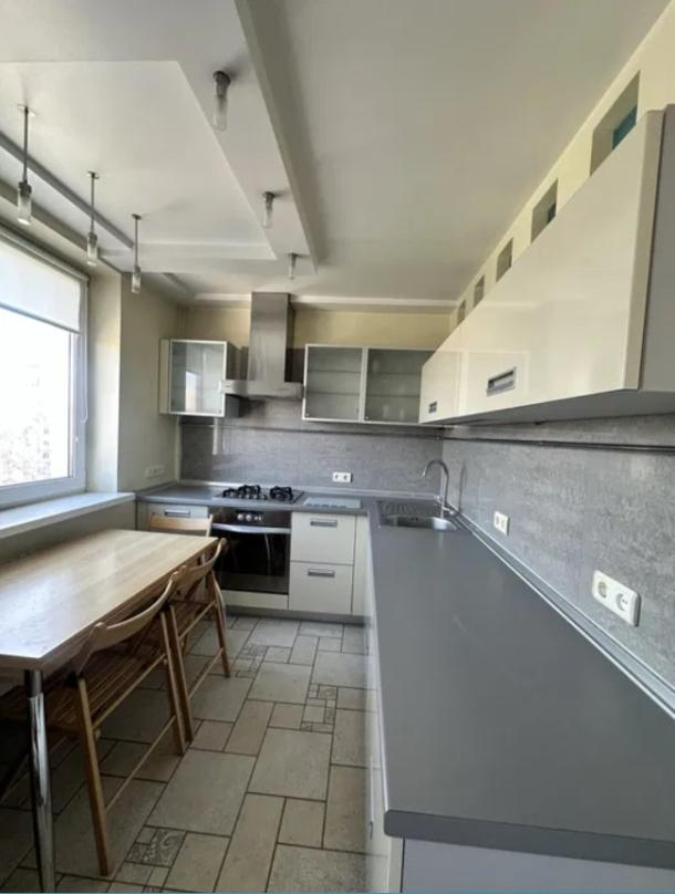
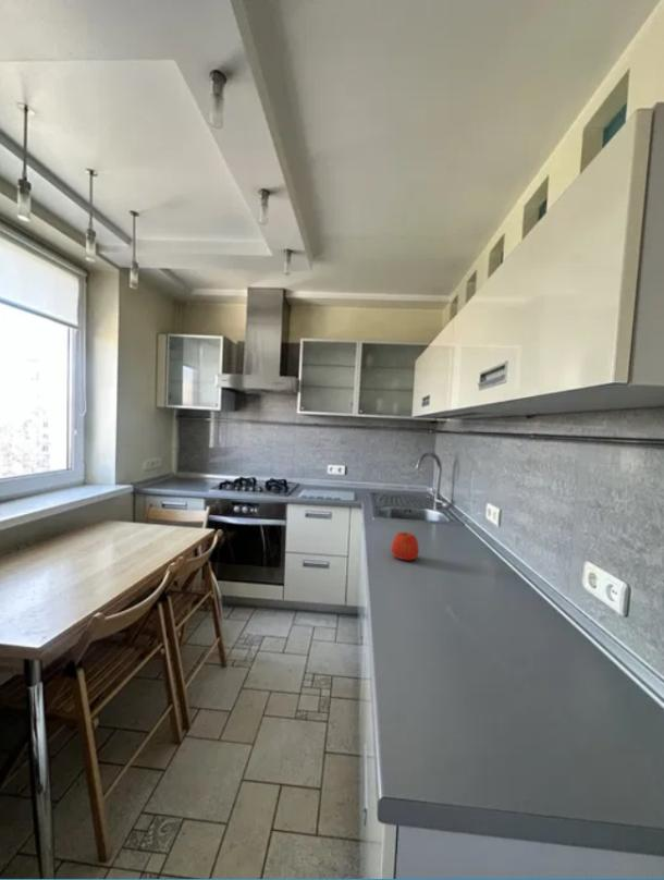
+ apple (405, 545)
